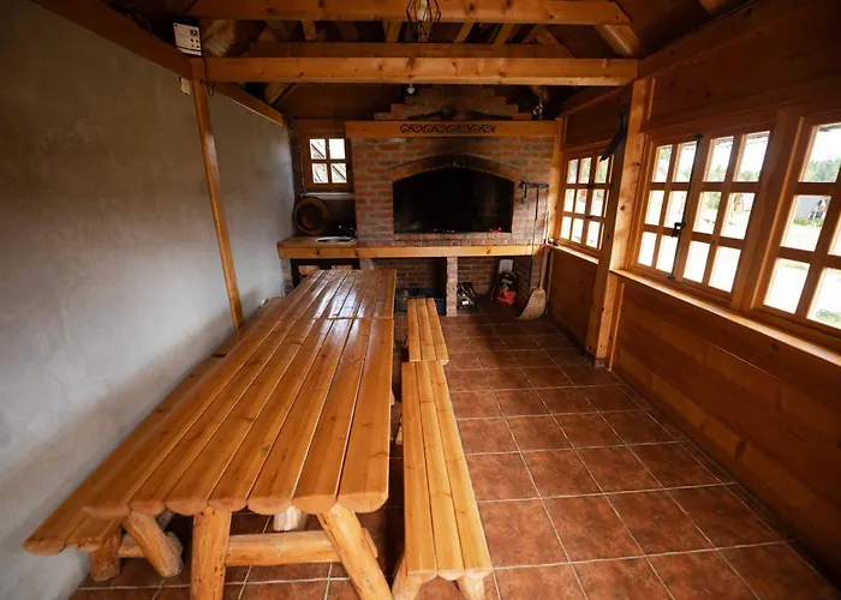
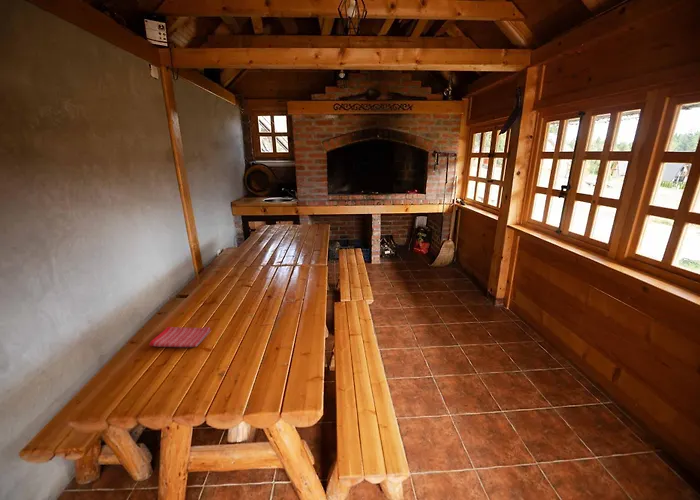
+ dish towel (181, 336)
